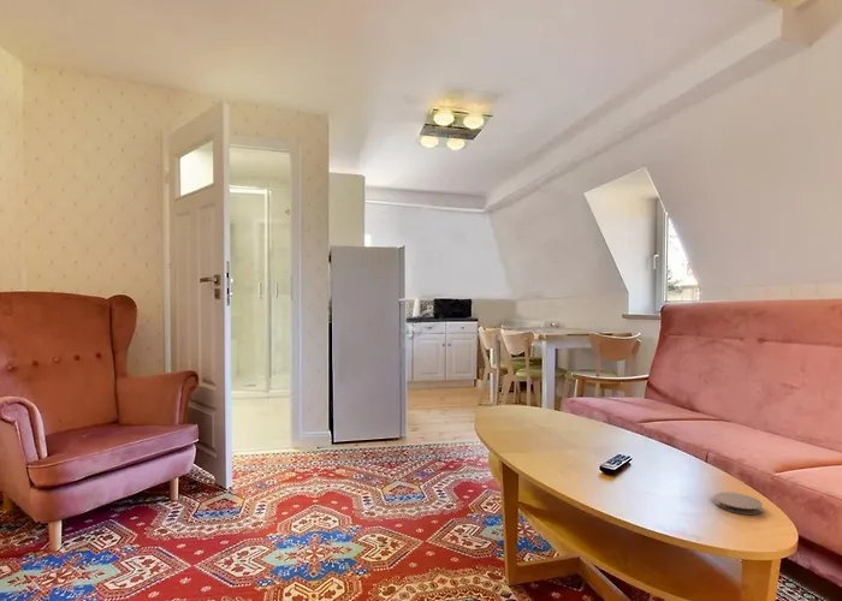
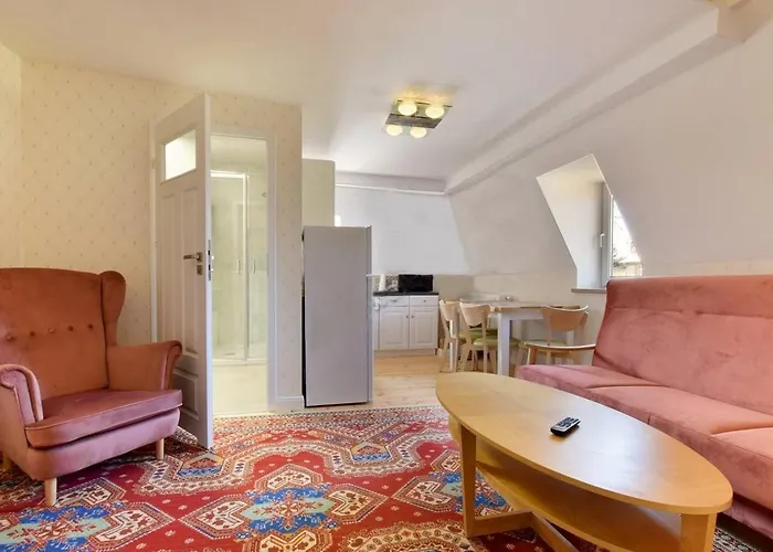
- coaster (737, 502)
